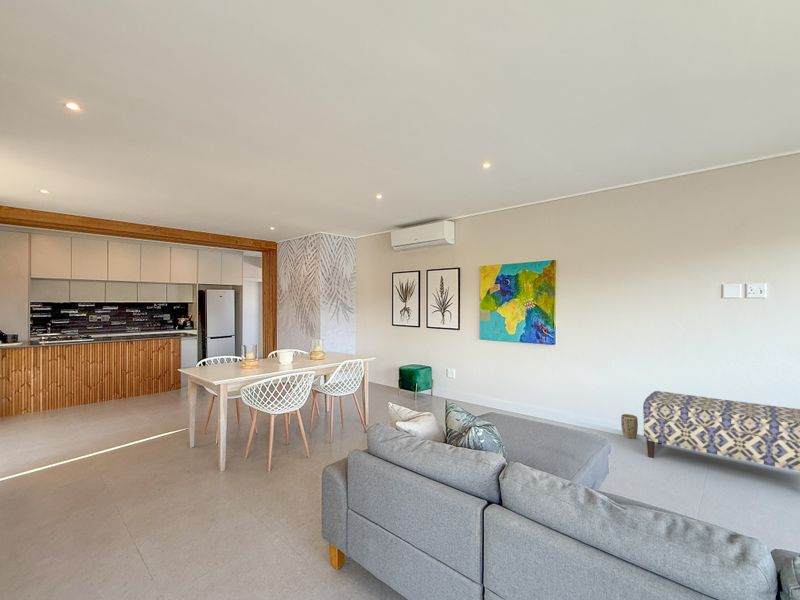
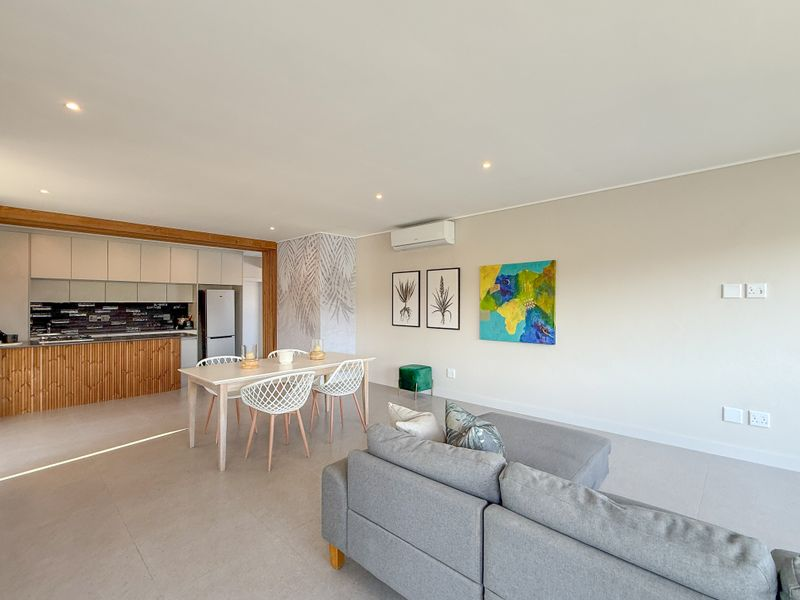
- bench (723, 435)
- plant pot (629, 426)
